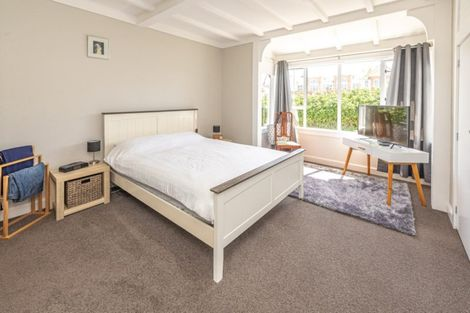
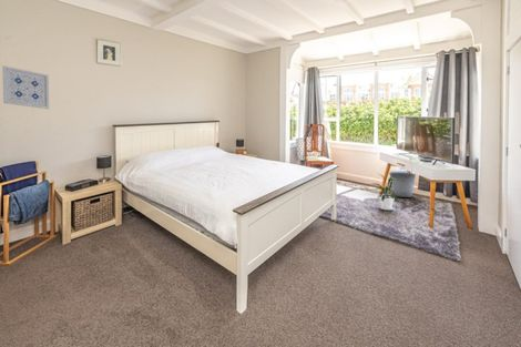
+ trash can (401, 182)
+ wall art (27, 88)
+ house plant (385, 191)
